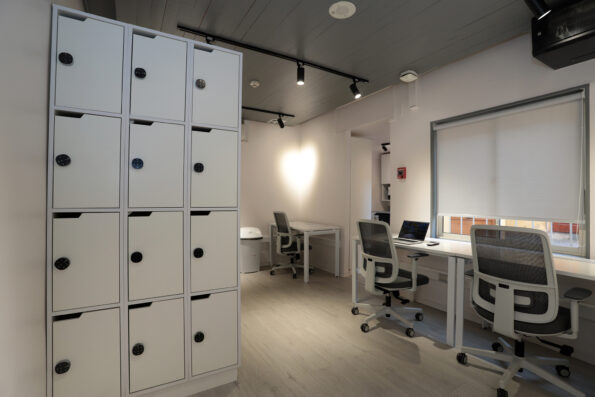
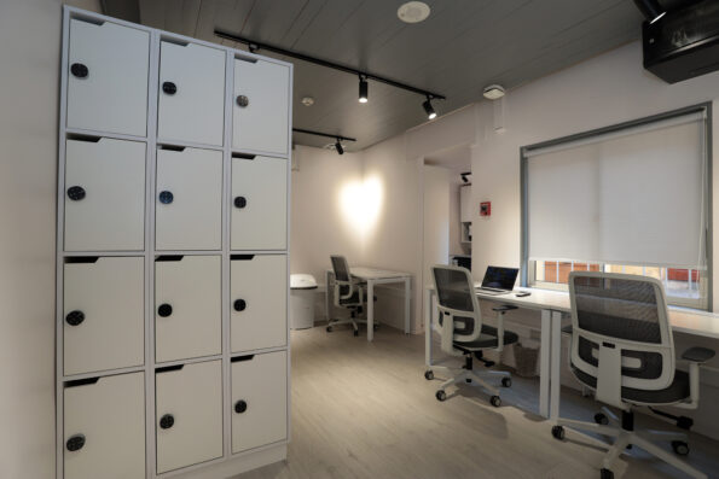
+ waste basket (524, 358)
